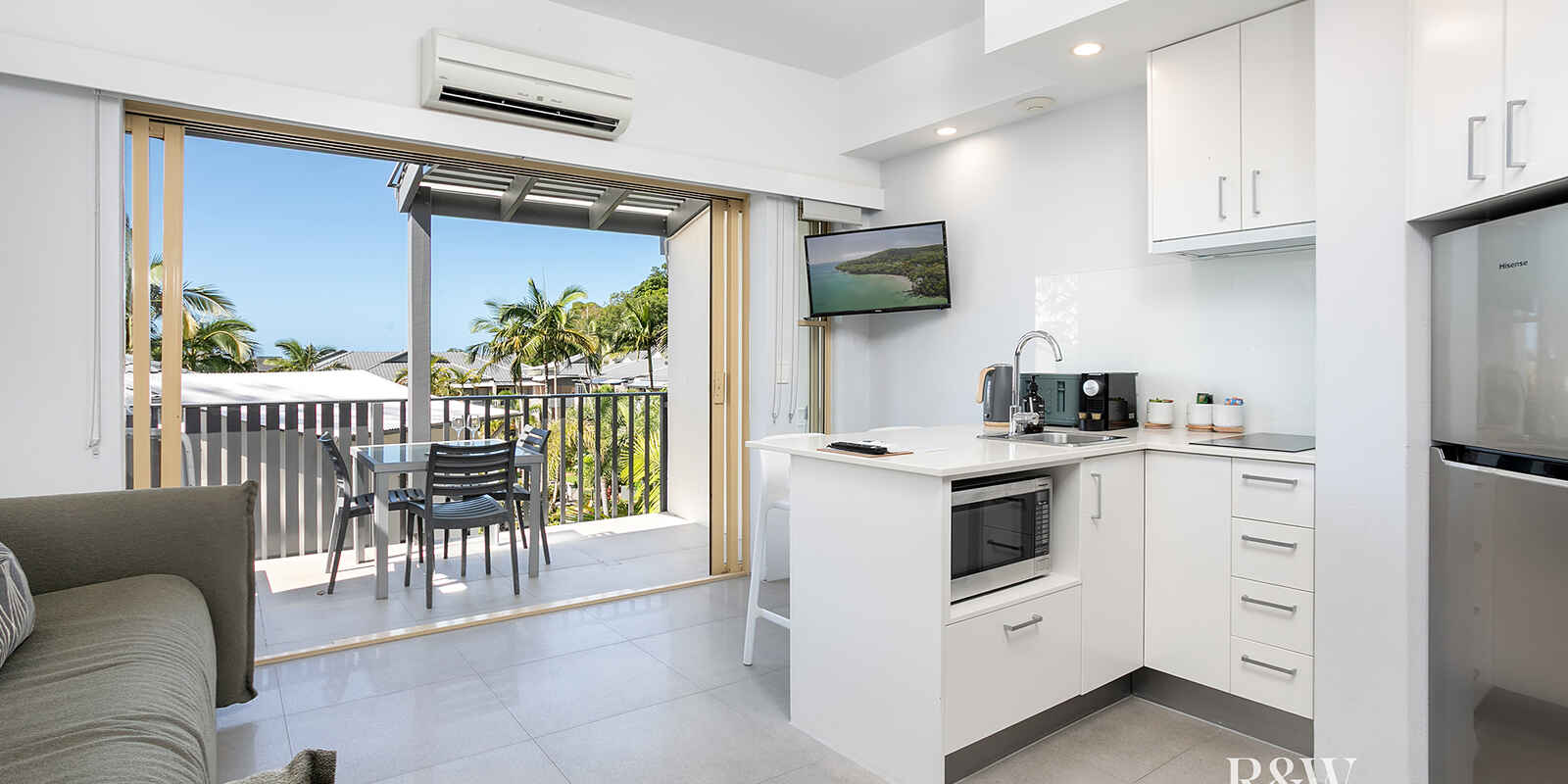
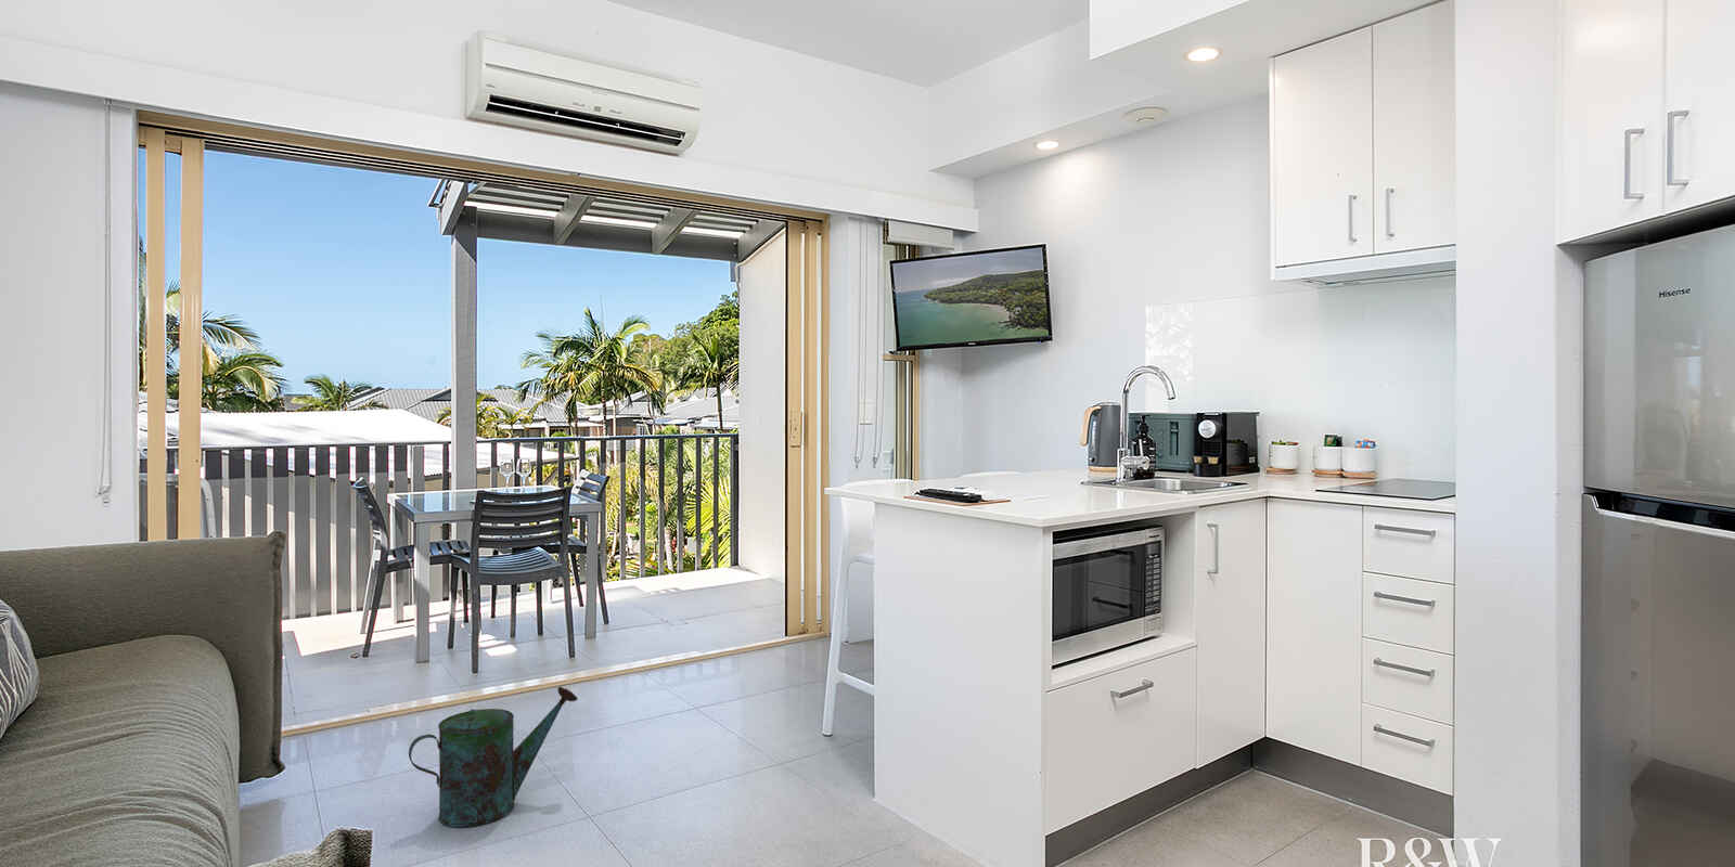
+ watering can (498, 752)
